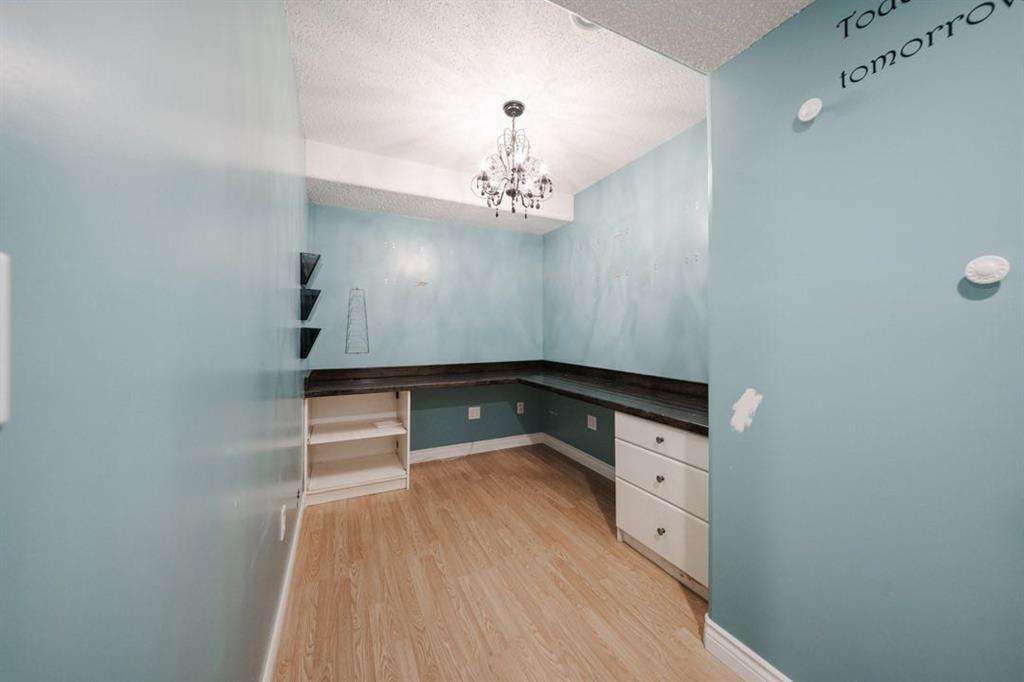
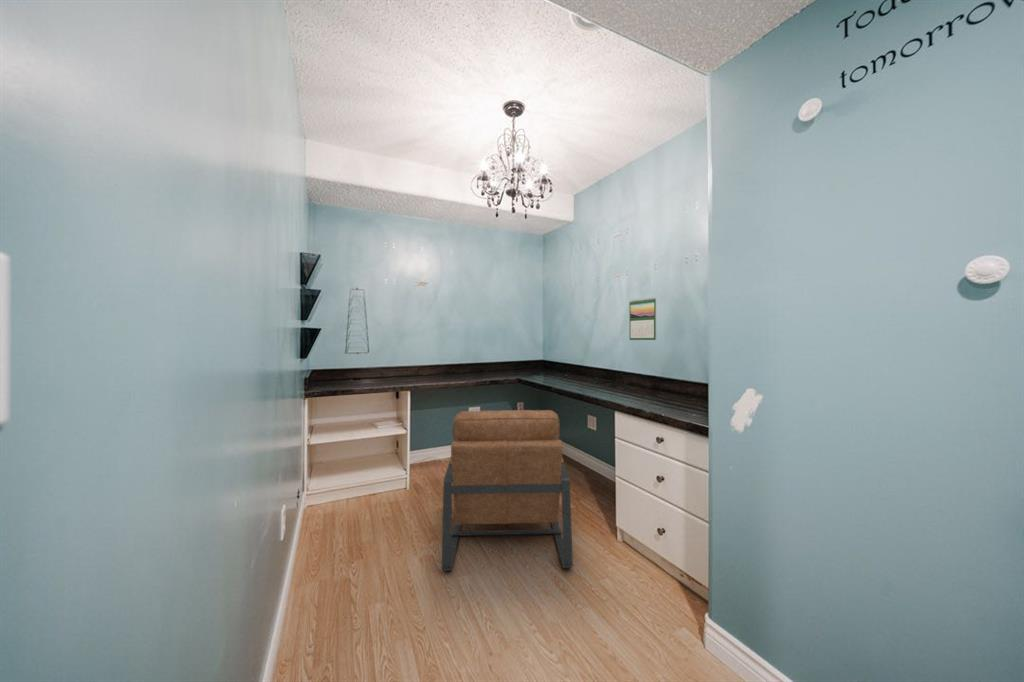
+ calendar (642, 319)
+ chair (506, 466)
